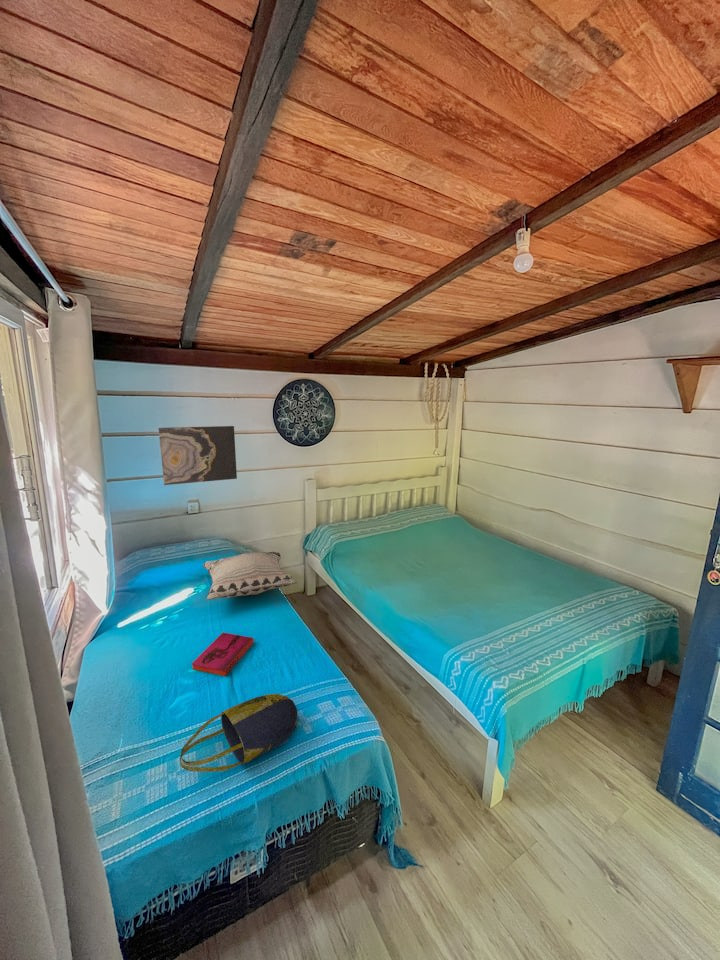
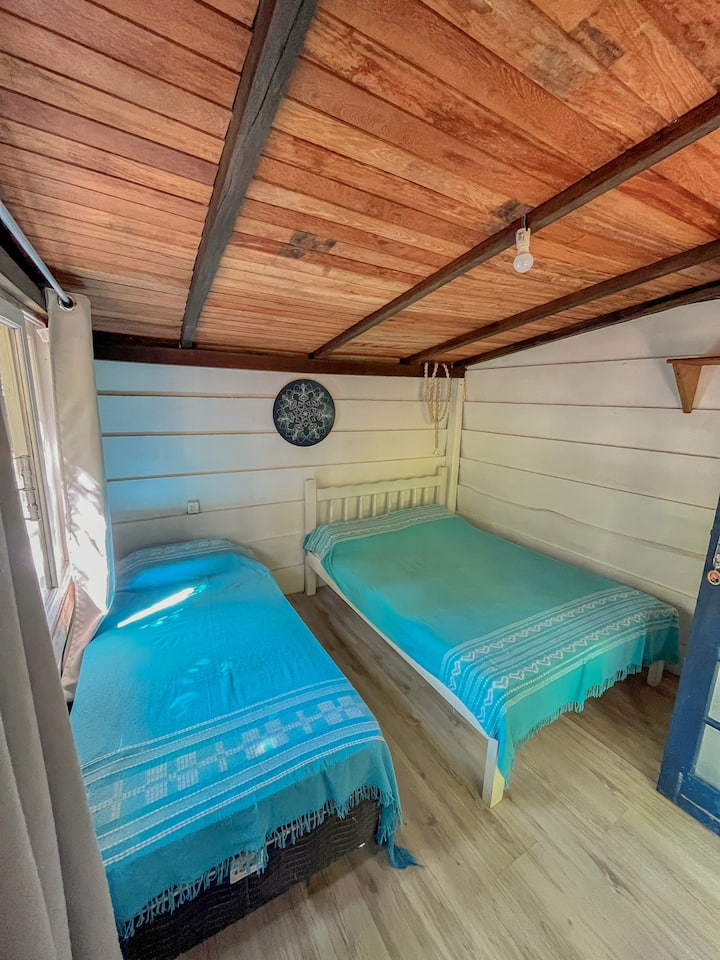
- wall art (199, 454)
- tote bag (242, 731)
- hardback book (224, 653)
- decorative pillow (247, 572)
